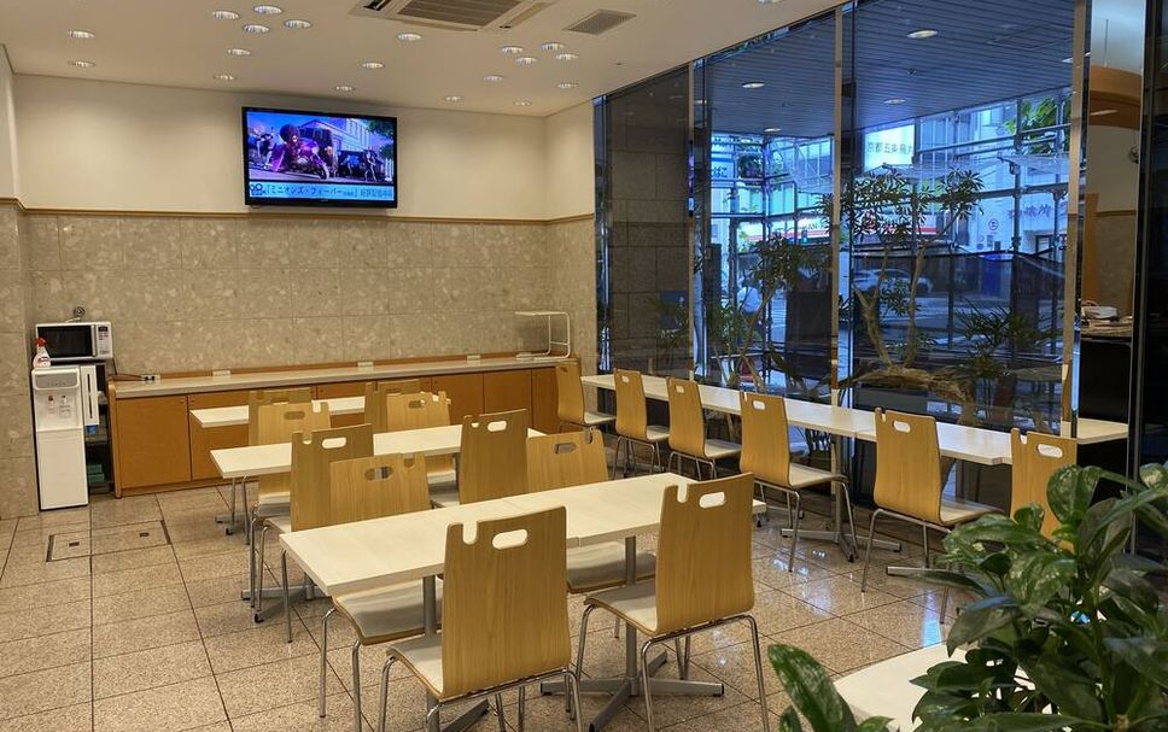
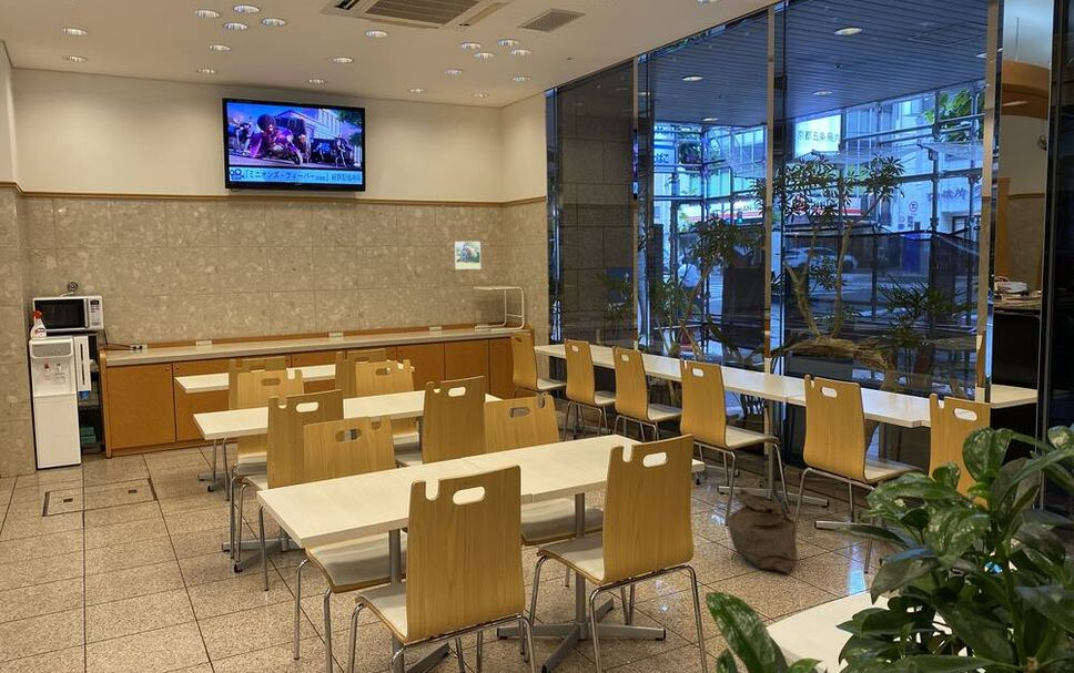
+ bag (761, 527)
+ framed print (467, 255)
